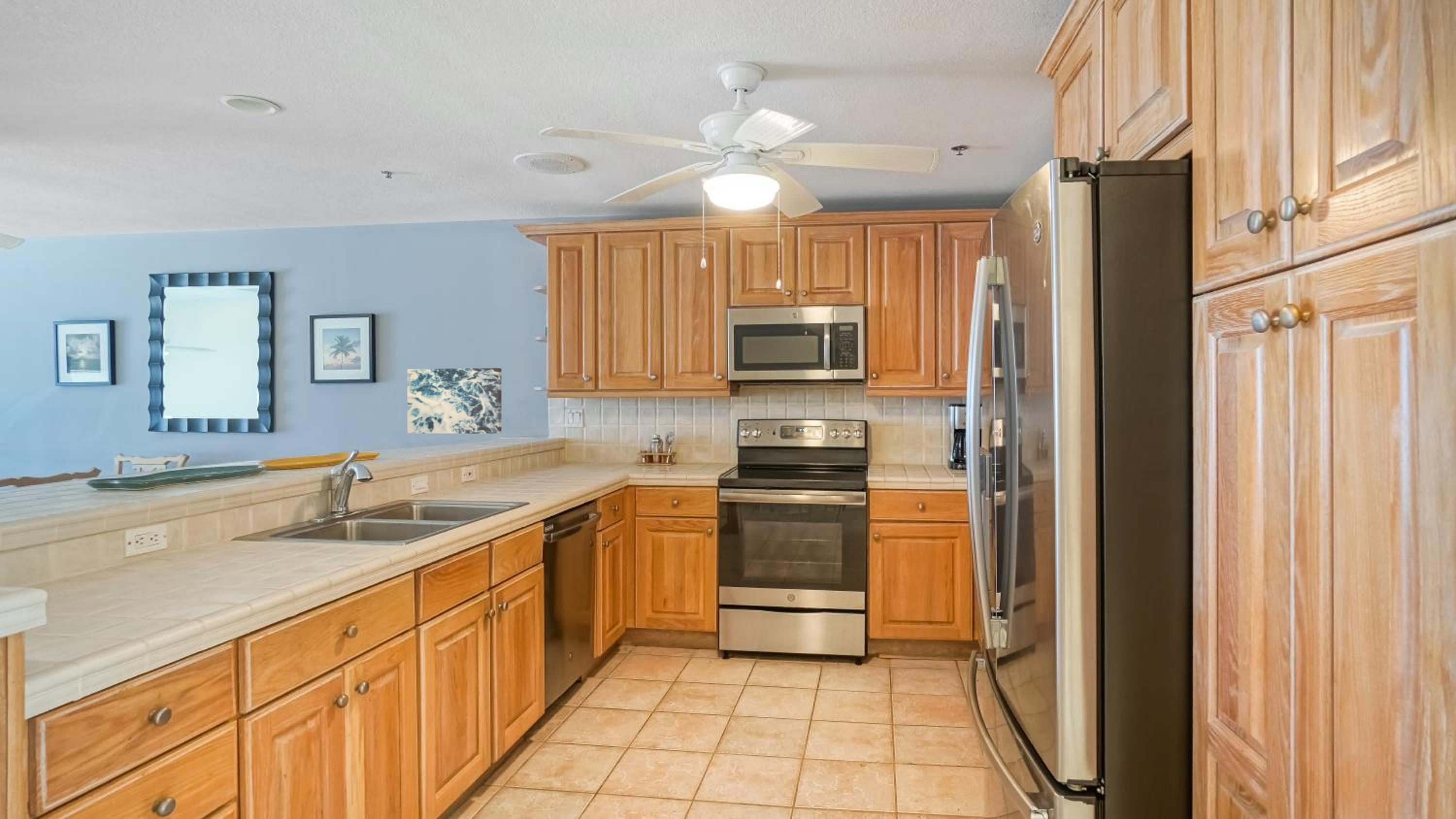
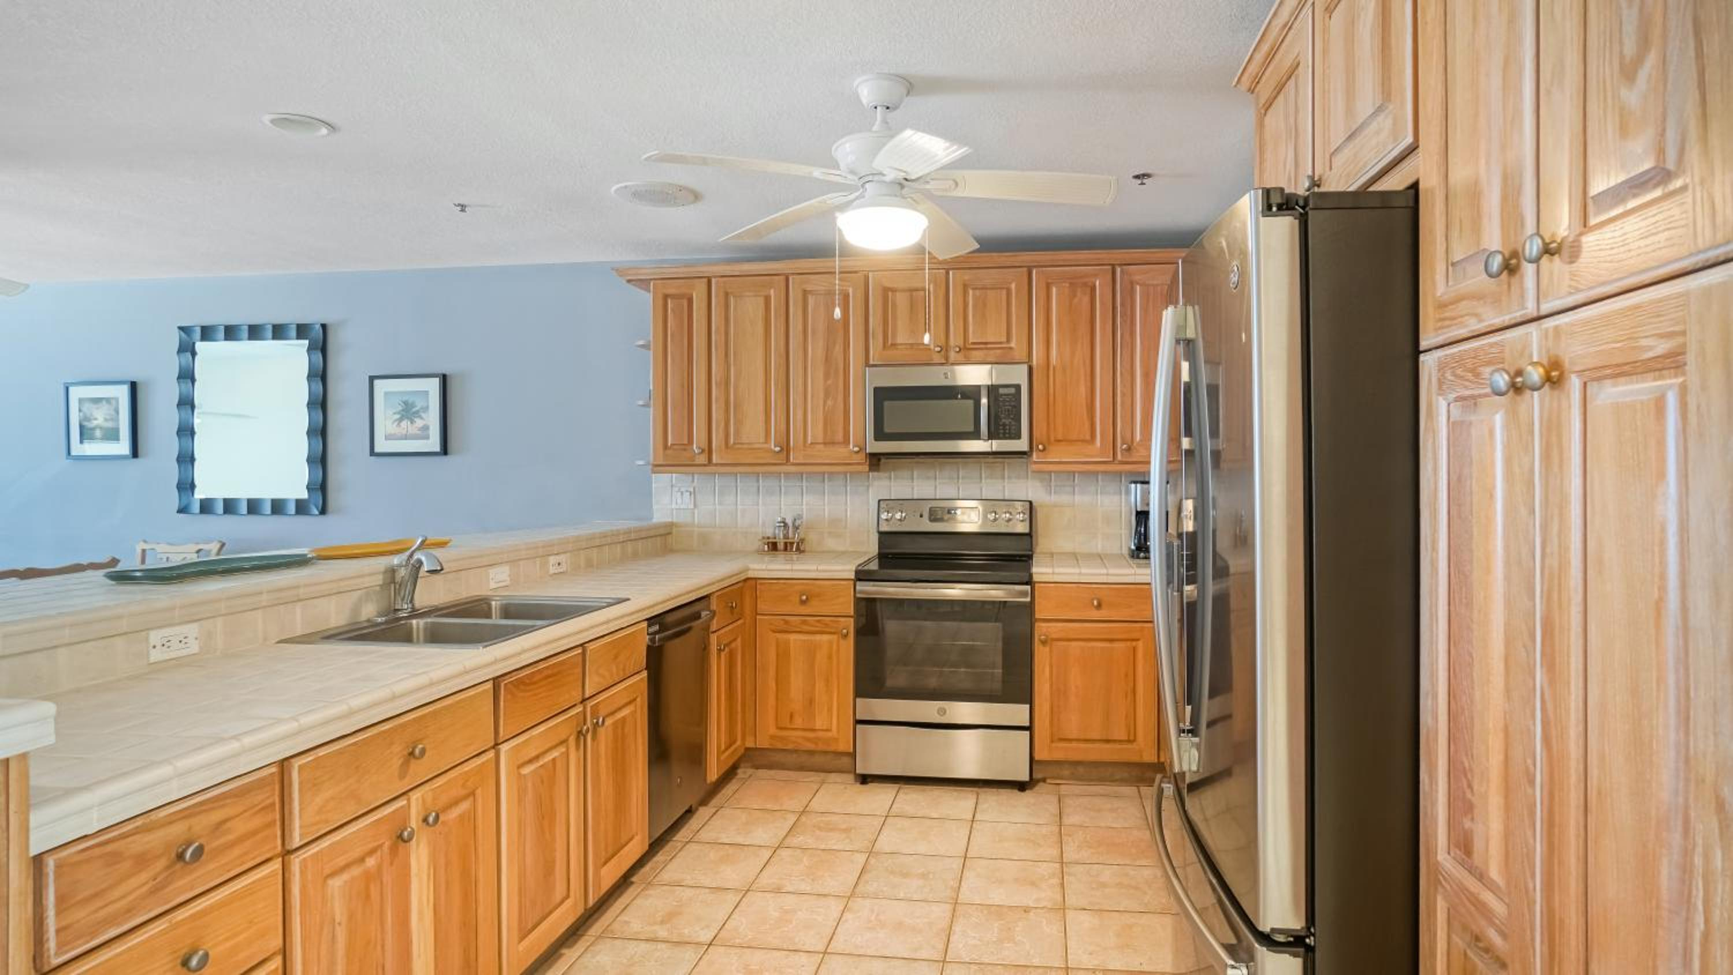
- wall art (454, 401)
